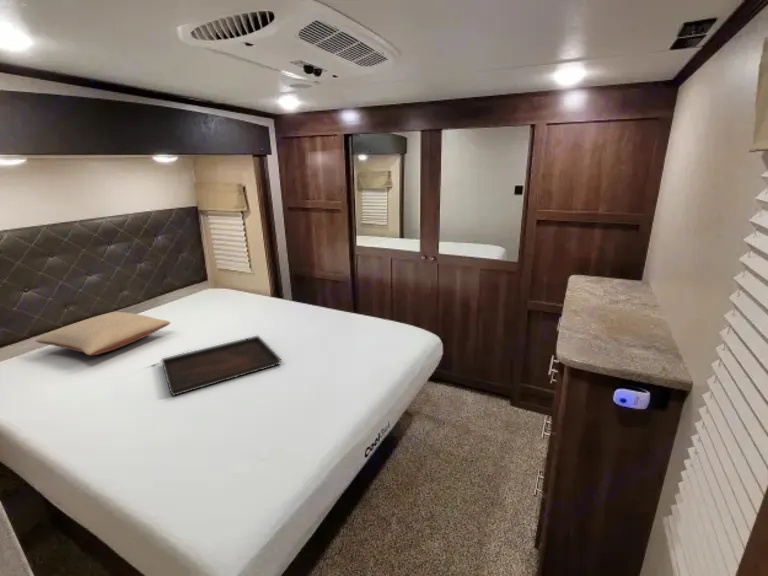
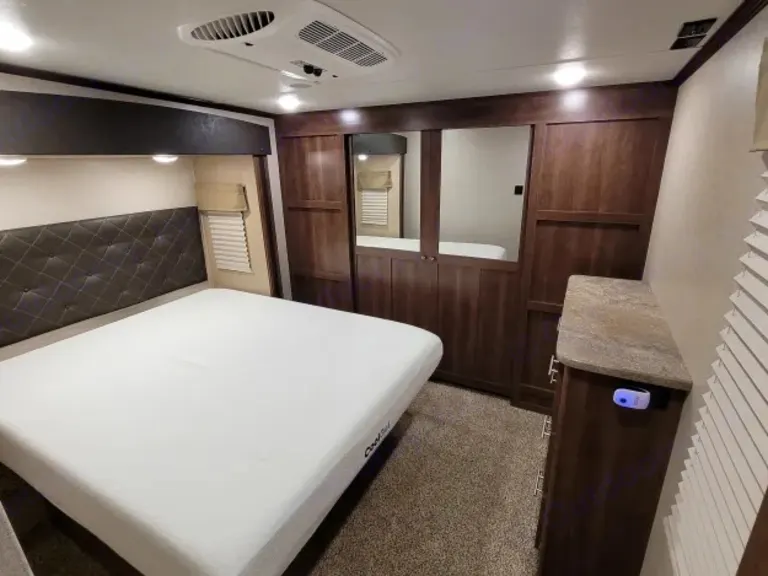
- pillow (106, 331)
- serving tray (221, 361)
